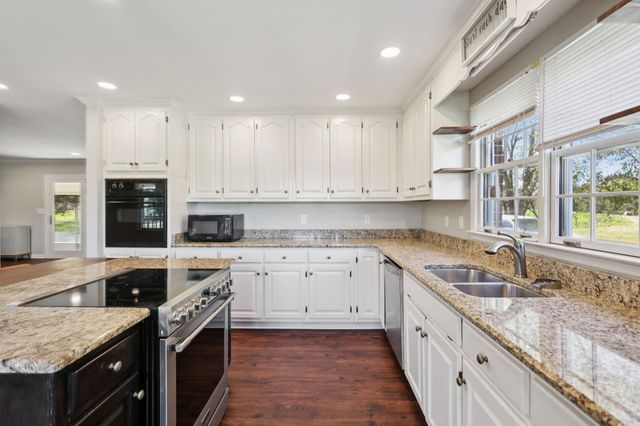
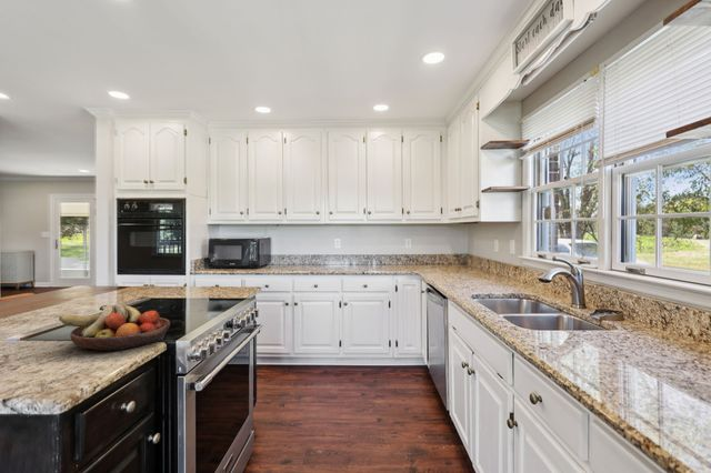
+ fruit bowl (122, 323)
